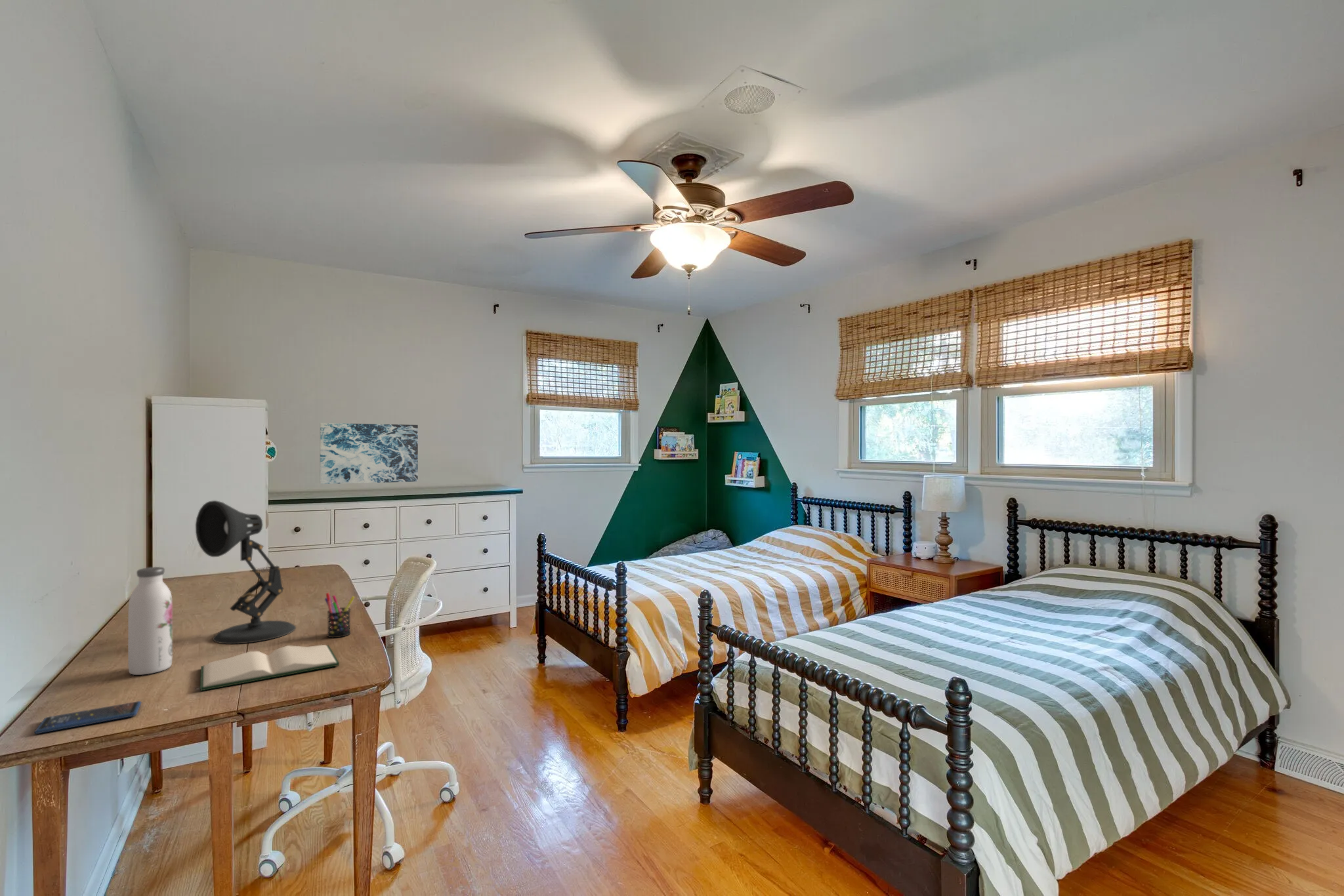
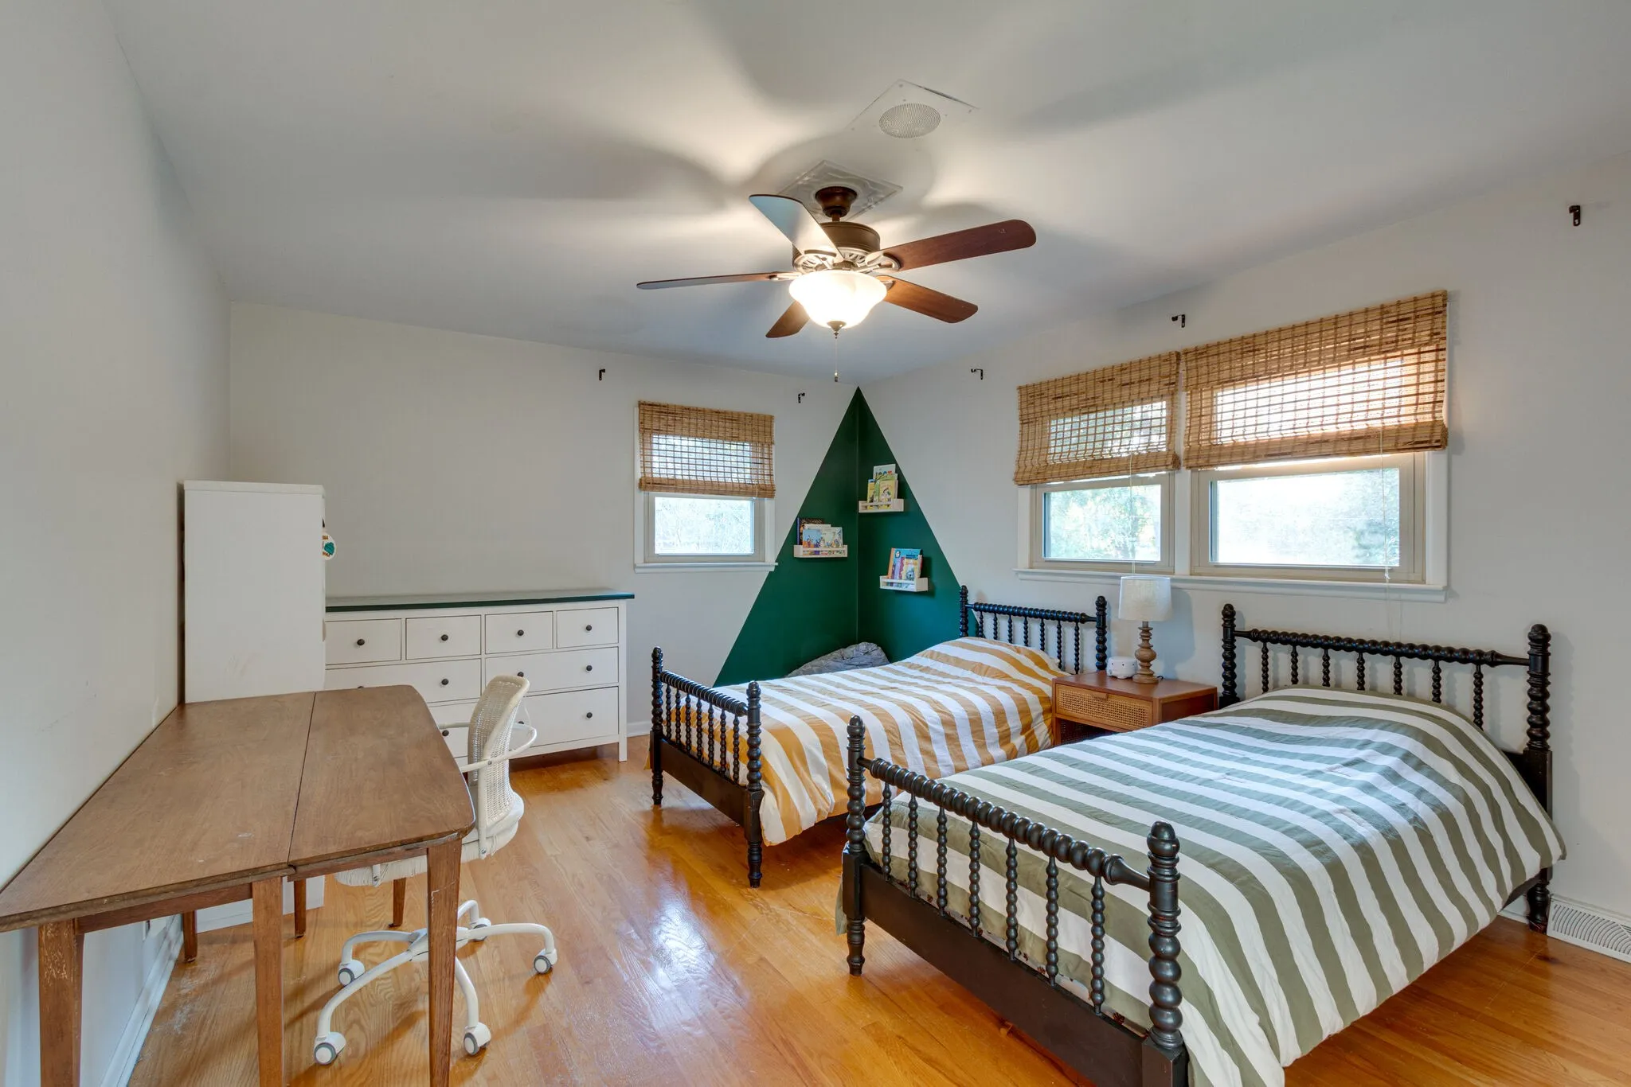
- water bottle (150, 619)
- pen holder (337, 614)
- desk lamp (252, 565)
- smartphone (91, 716)
- hardback book (270, 662)
- wall art (370, 453)
